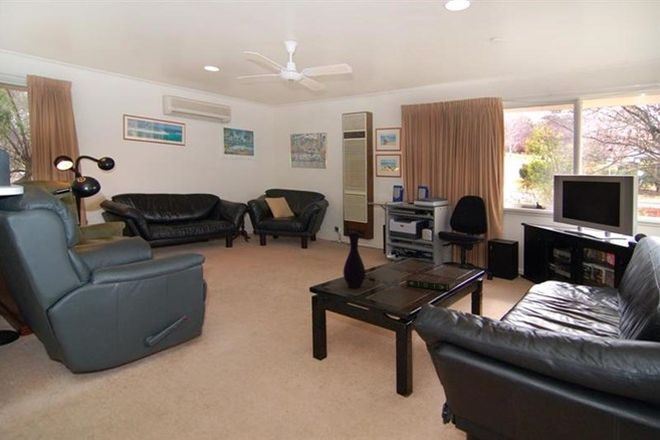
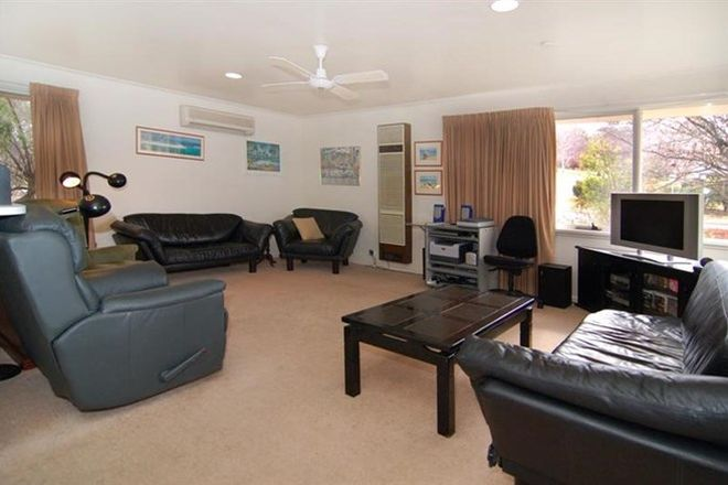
- vase (354, 259)
- book (431, 282)
